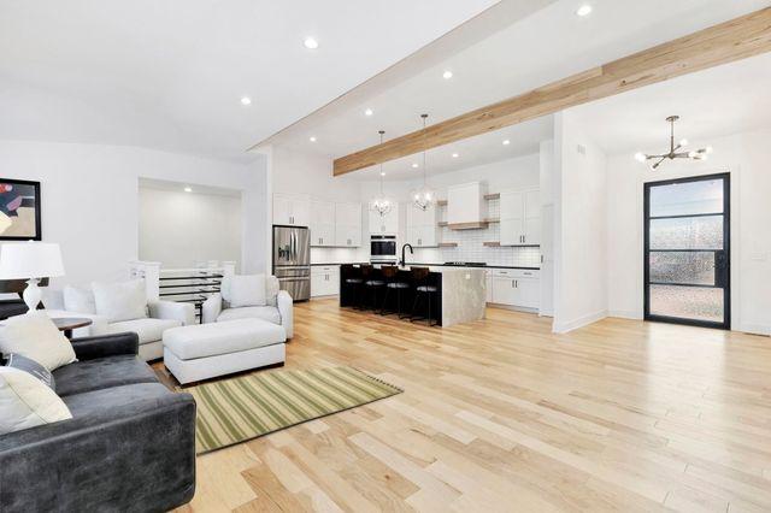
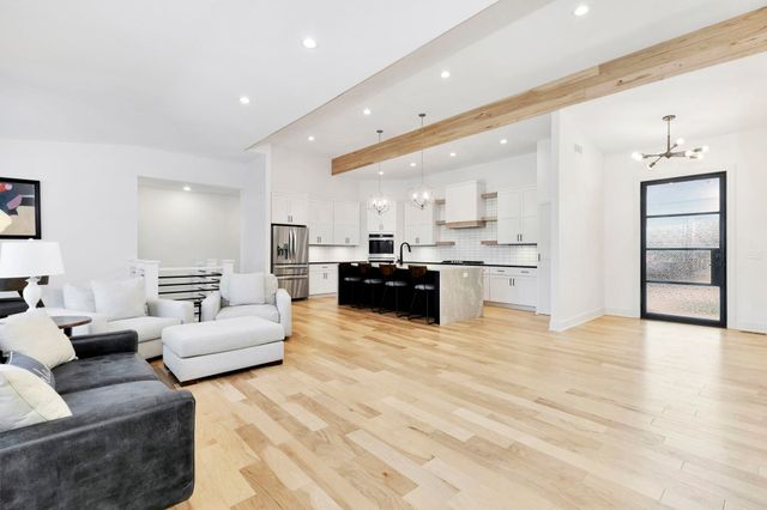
- rug (266, 395)
